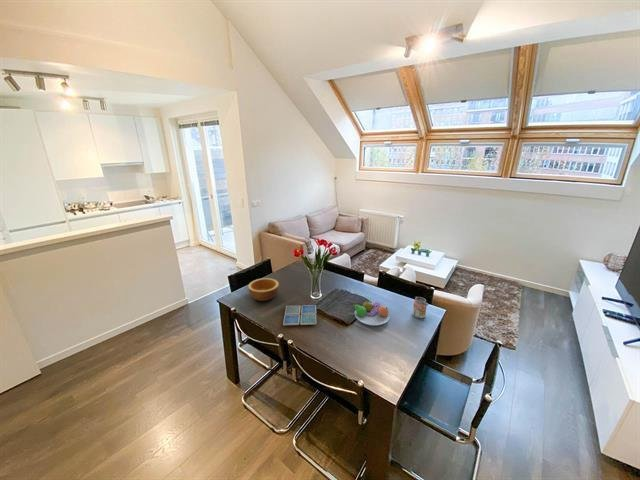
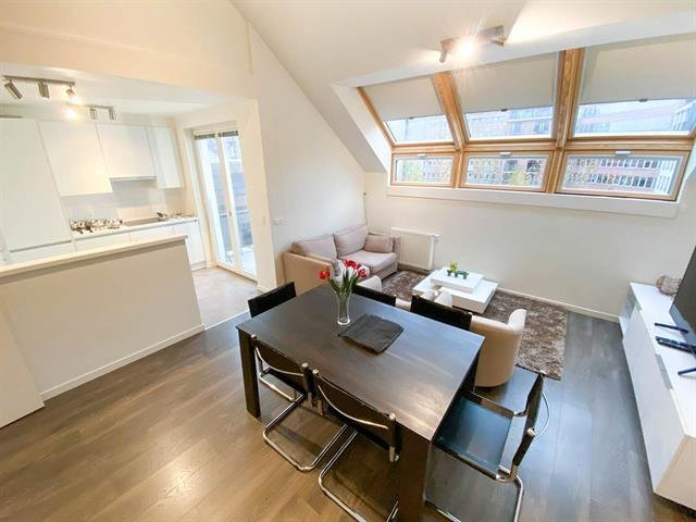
- drink coaster (301, 314)
- beverage can (420, 307)
- fruit bowl (370, 311)
- bowl (263, 290)
